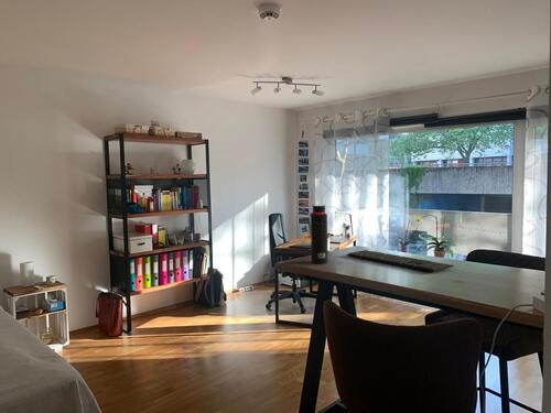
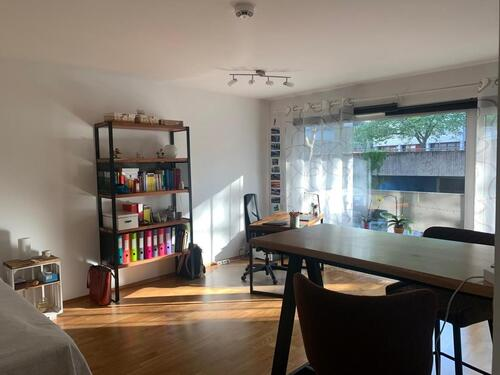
- water bottle (317, 233)
- keyboard (396, 260)
